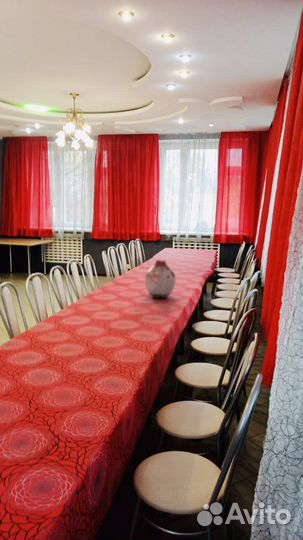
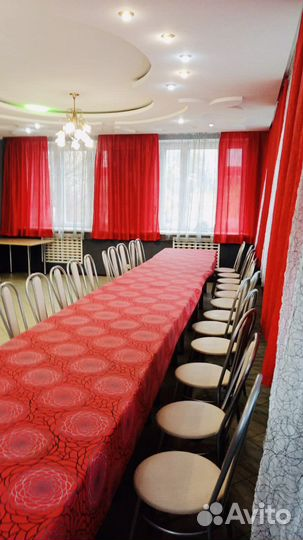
- vase (160, 278)
